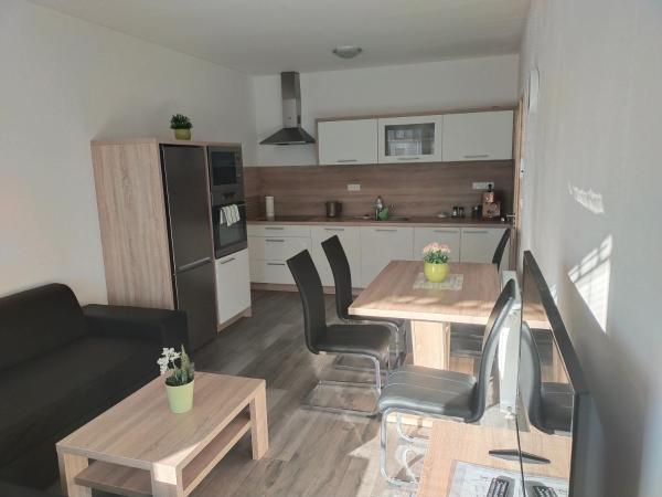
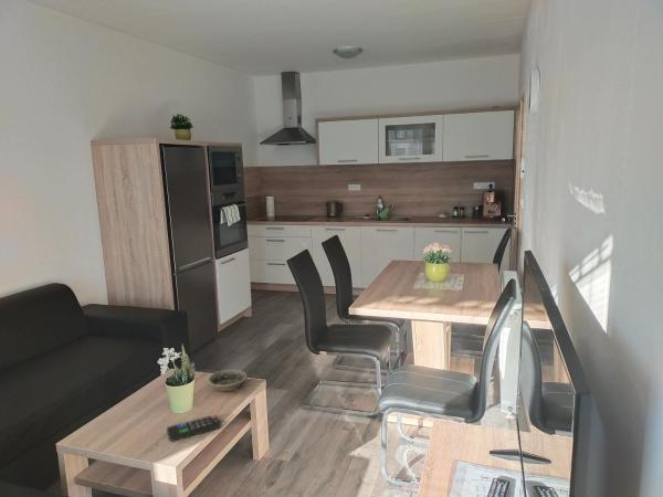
+ remote control (193, 426)
+ bowl (228, 381)
